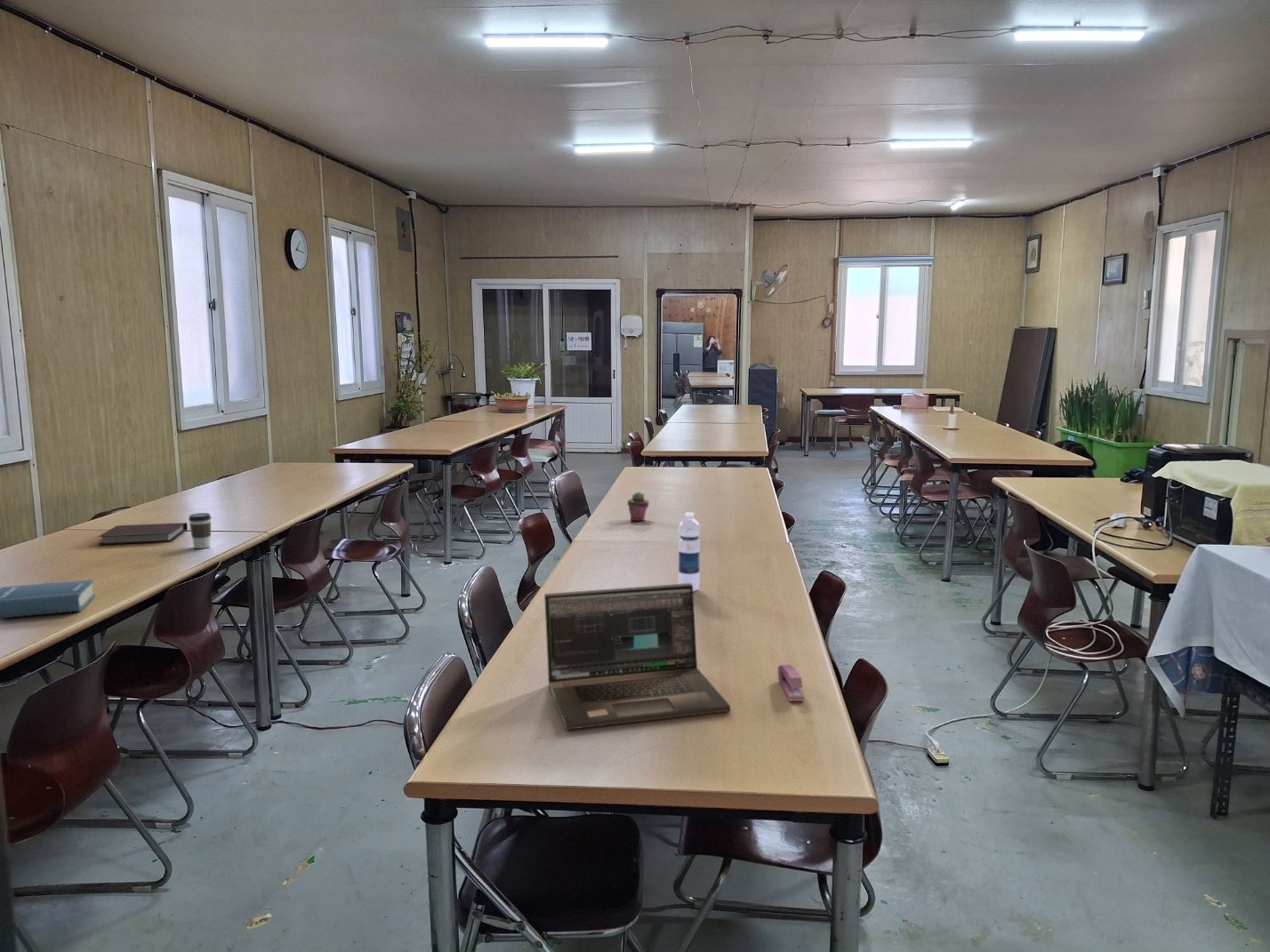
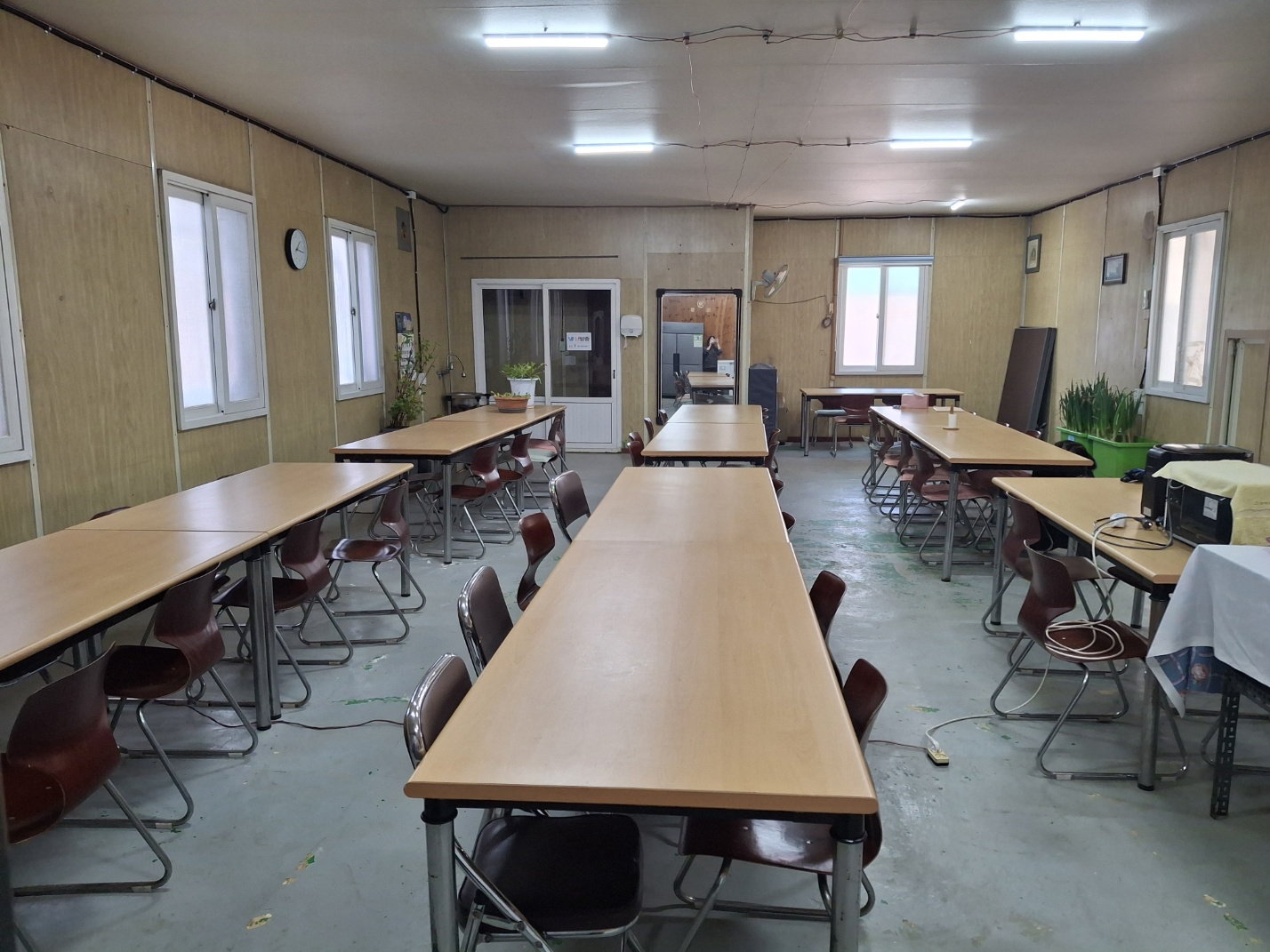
- laptop (633, 650)
- notebook (144, 532)
- book (40, 599)
- stapler (790, 678)
- potted succulent (638, 506)
- coffee cup (200, 531)
- water bottle (688, 551)
